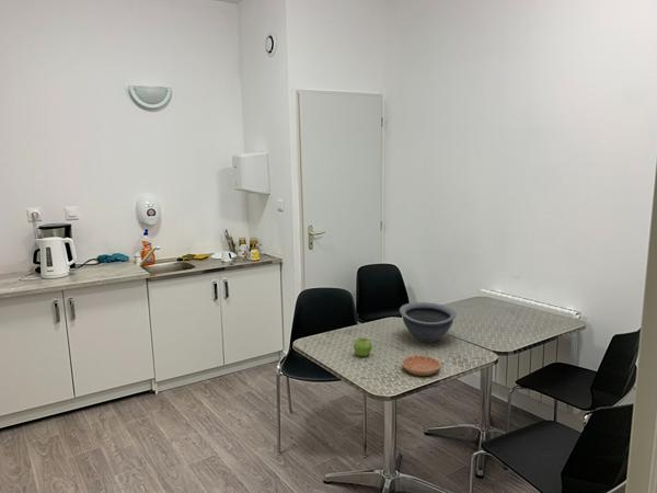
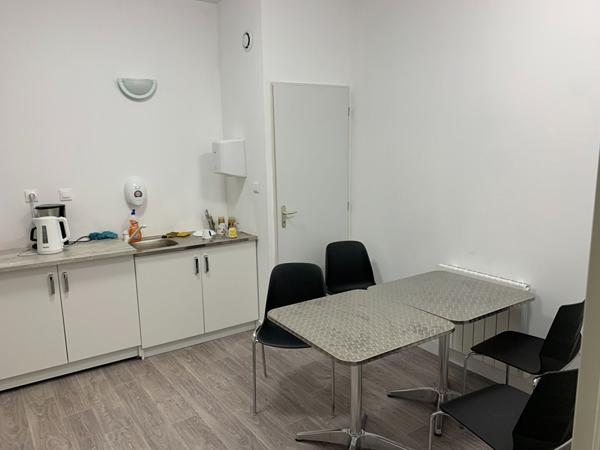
- bowl (427, 323)
- saucer (420, 366)
- fruit (362, 346)
